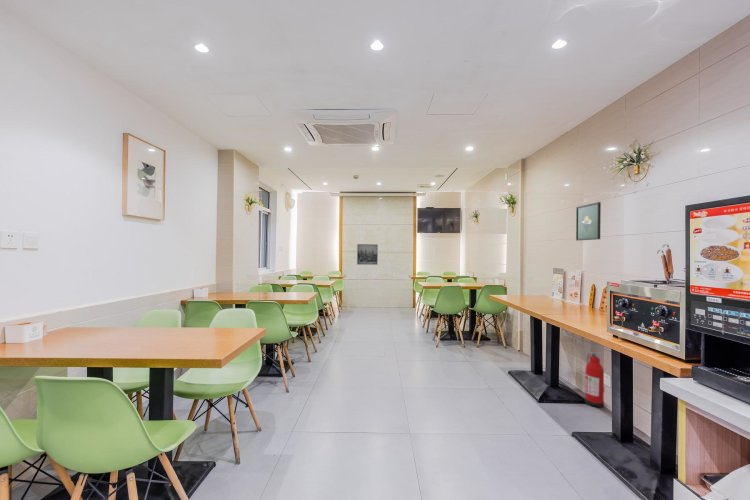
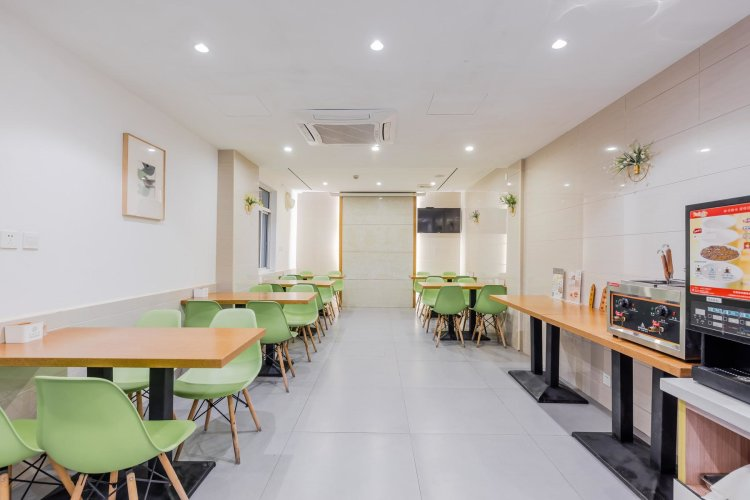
- wall art (367, 254)
- fire extinguisher (594, 376)
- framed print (587, 222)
